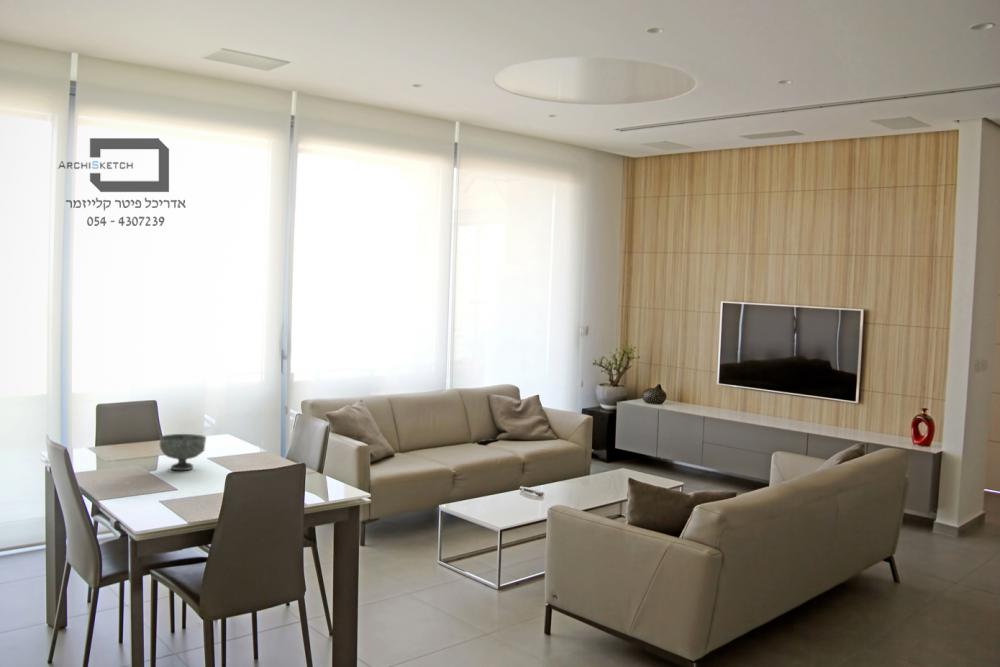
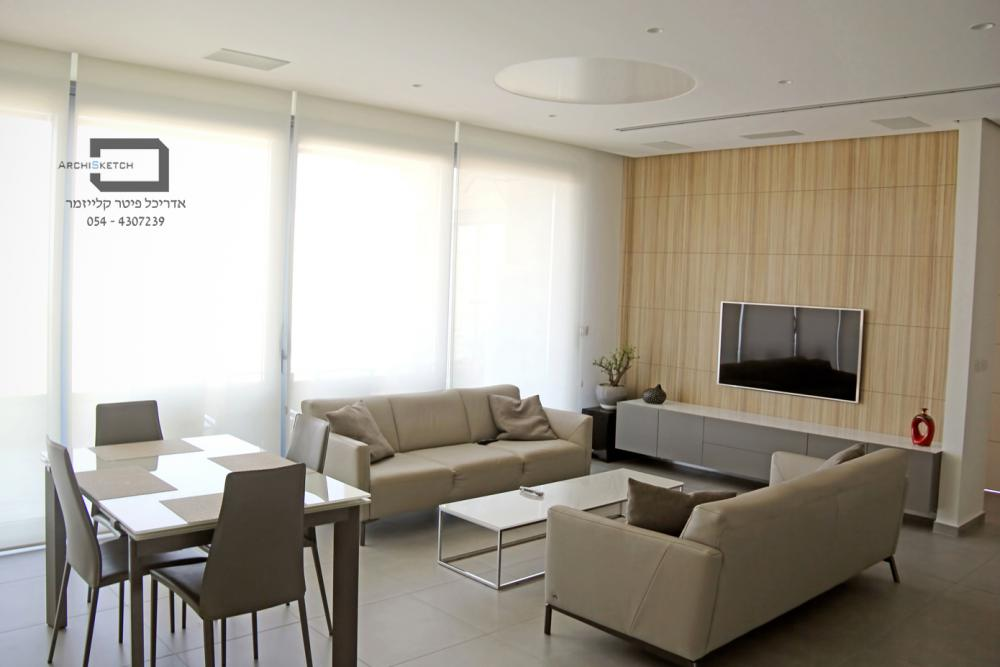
- bowl (182, 451)
